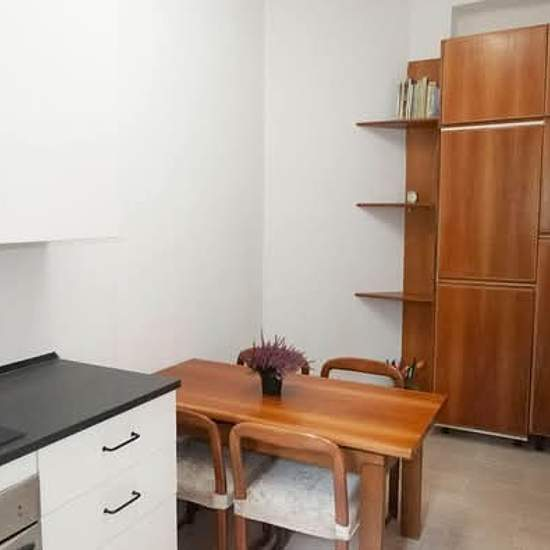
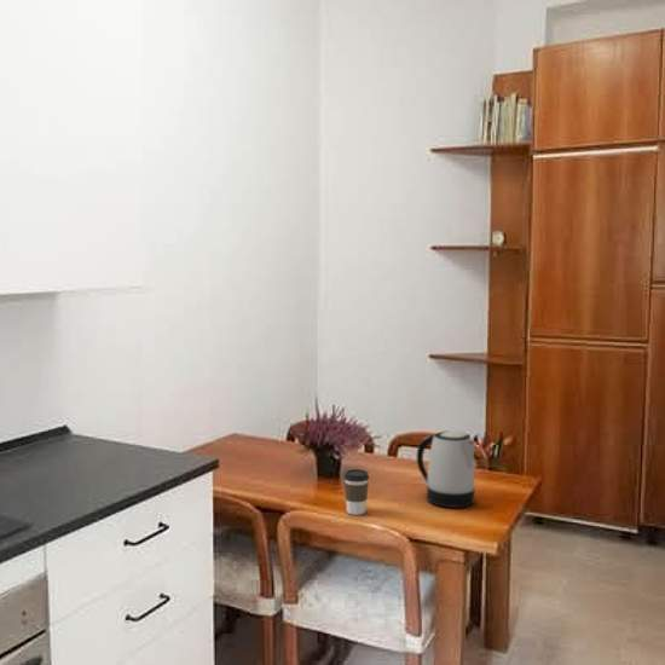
+ kettle (445, 464)
+ coffee cup (355, 491)
